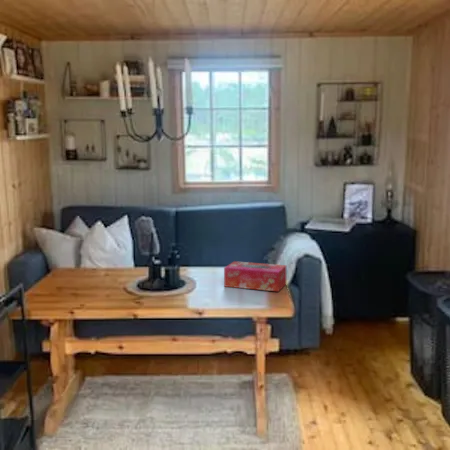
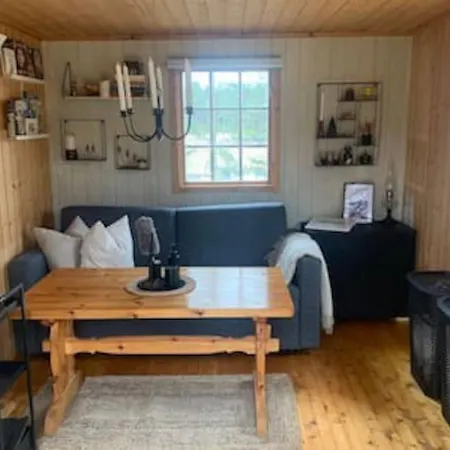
- tissue box (255, 275)
